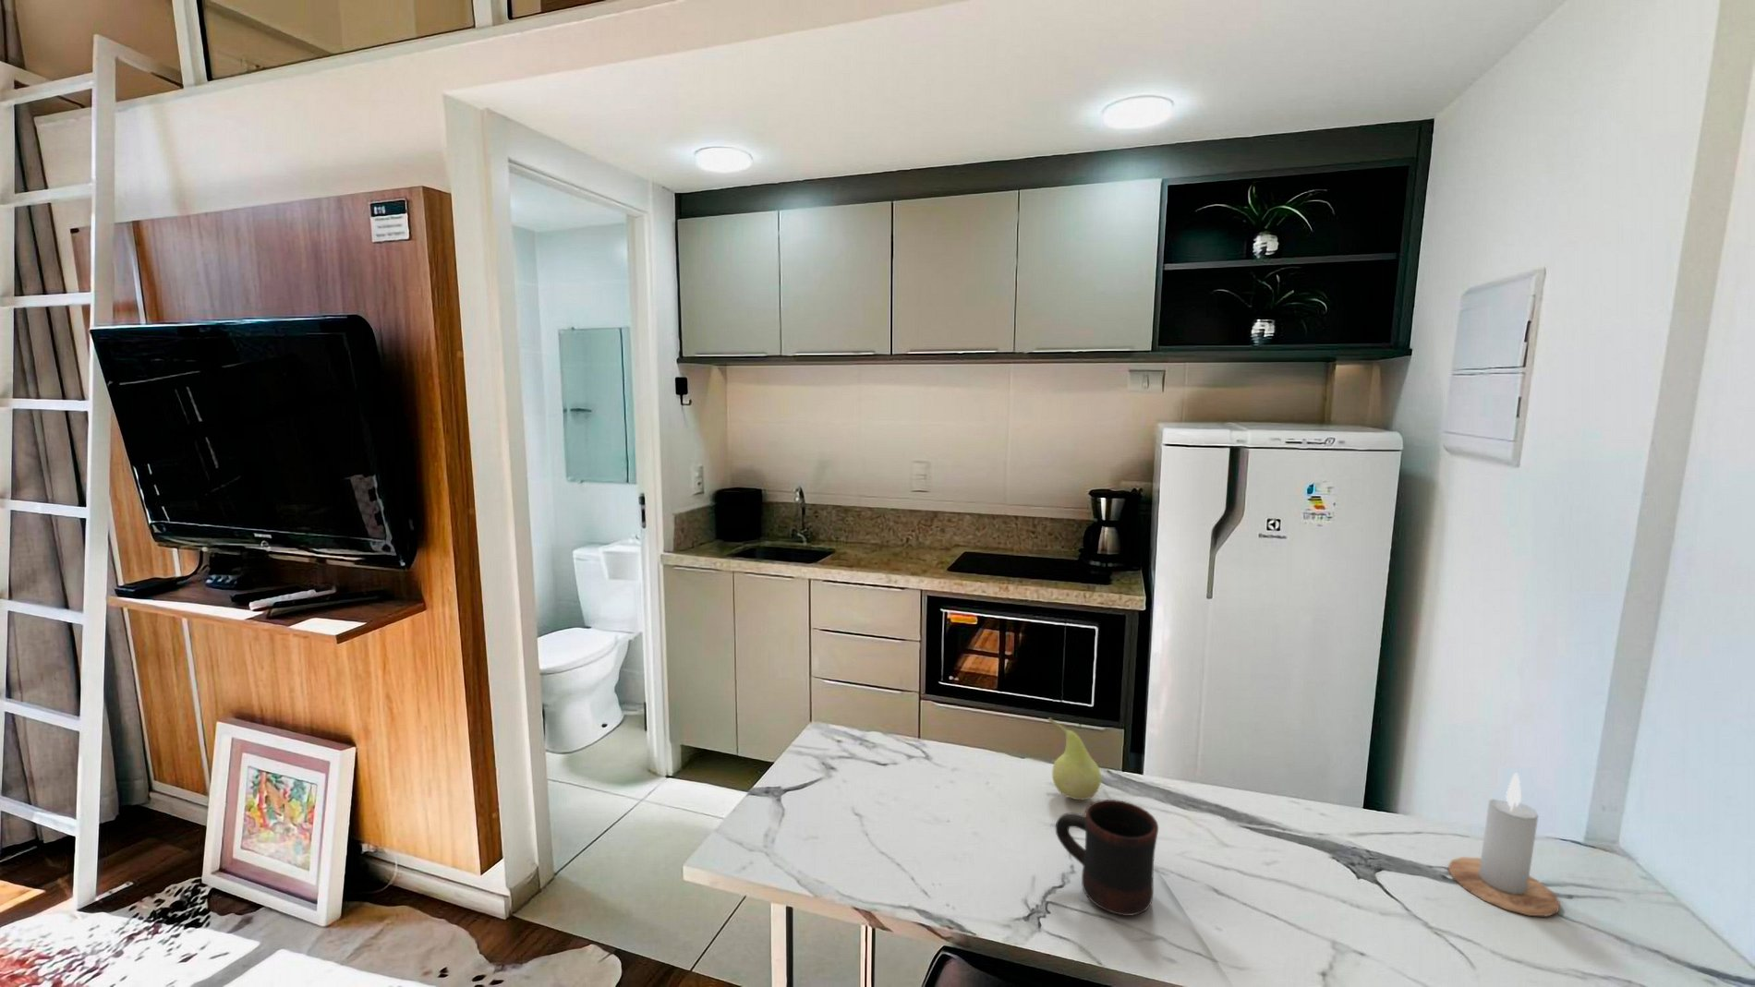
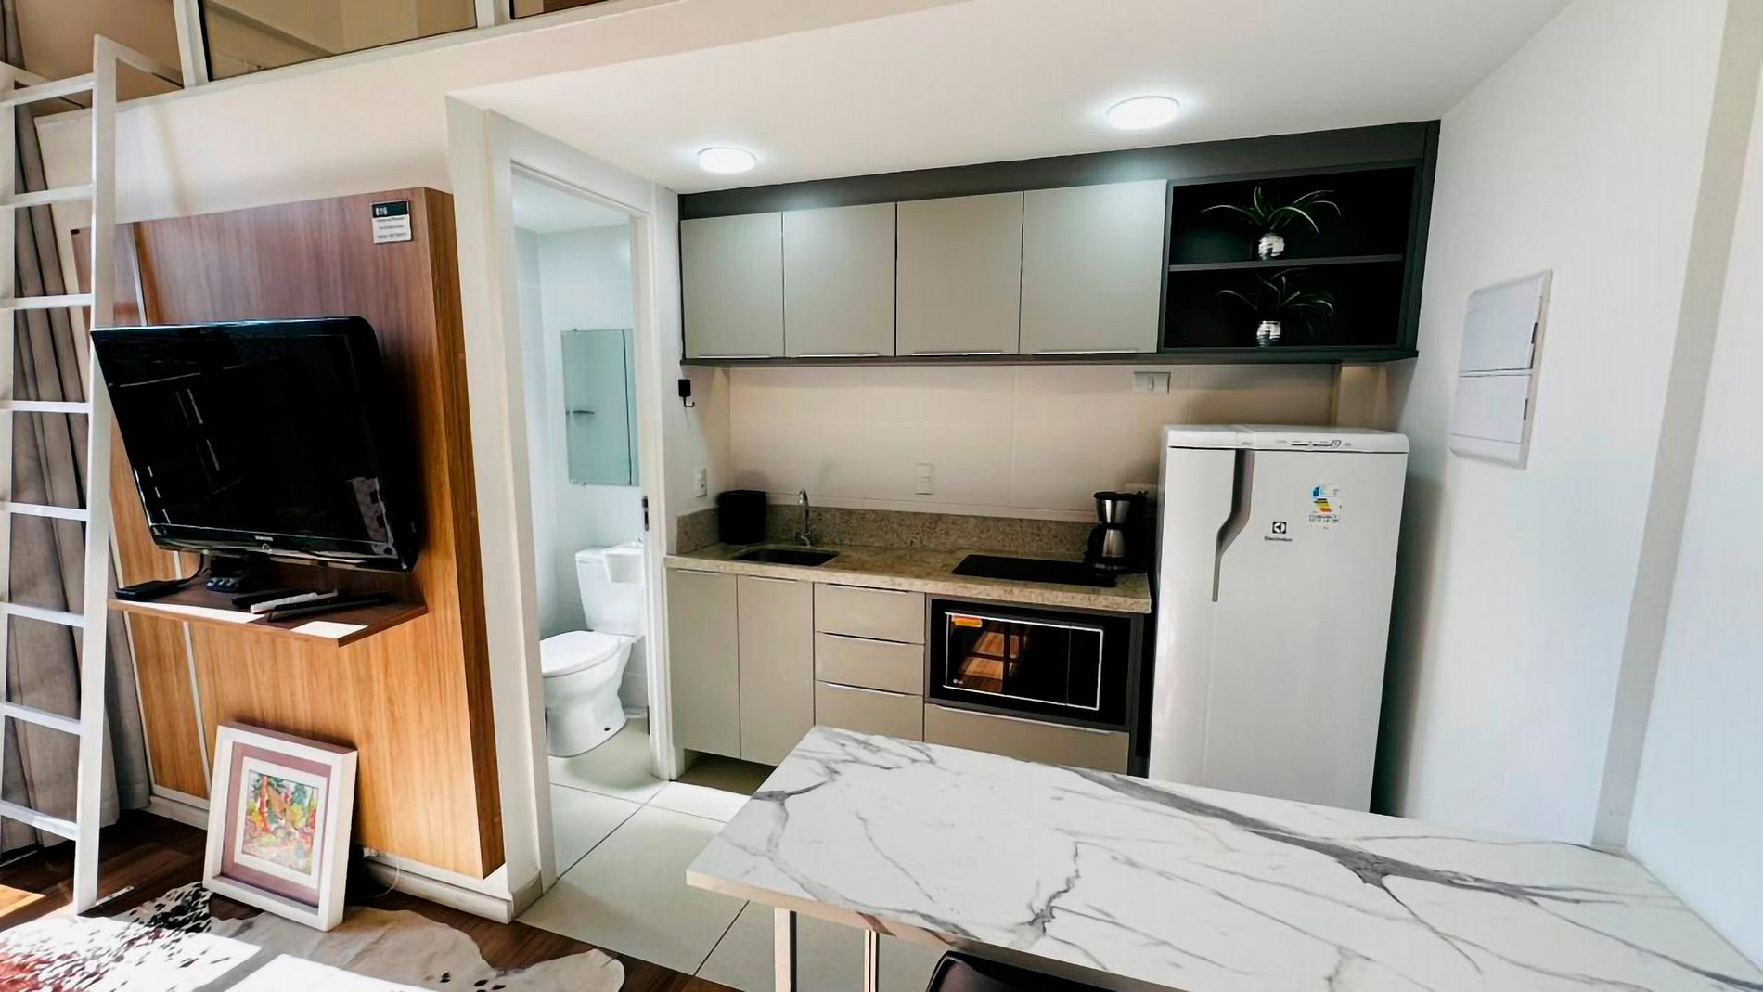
- mug (1103, 851)
- fruit (1073, 759)
- candle (1509, 830)
